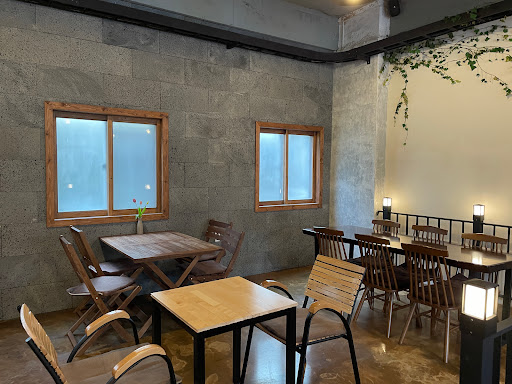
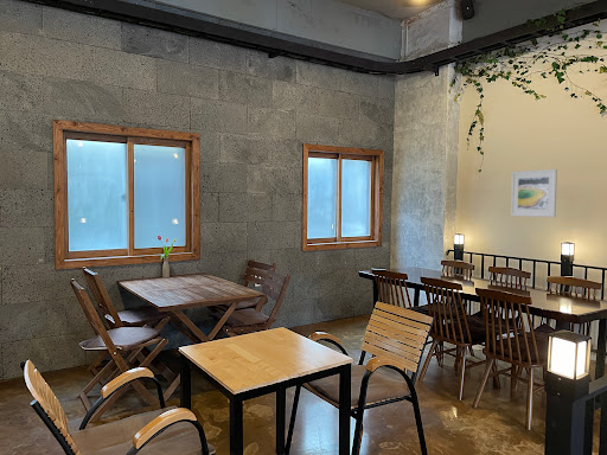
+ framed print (532, 193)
